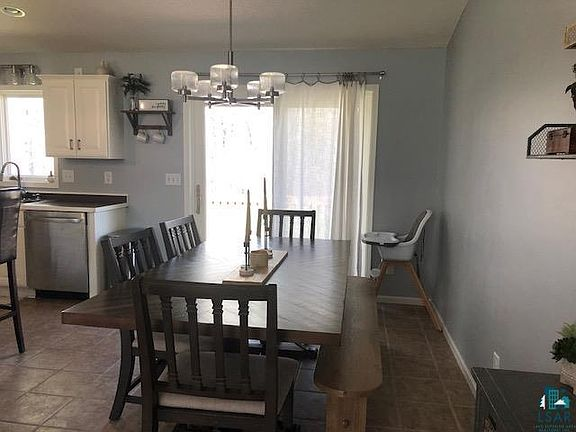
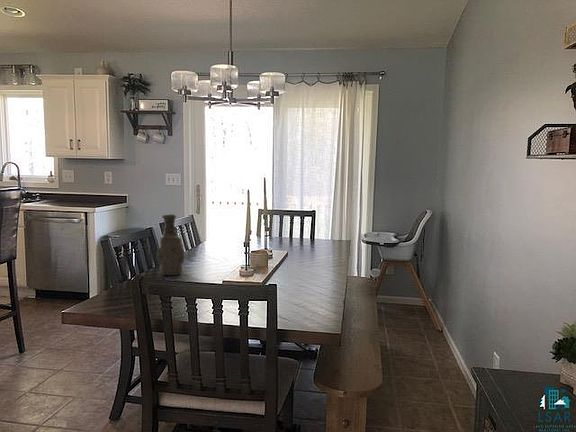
+ vase (170, 244)
